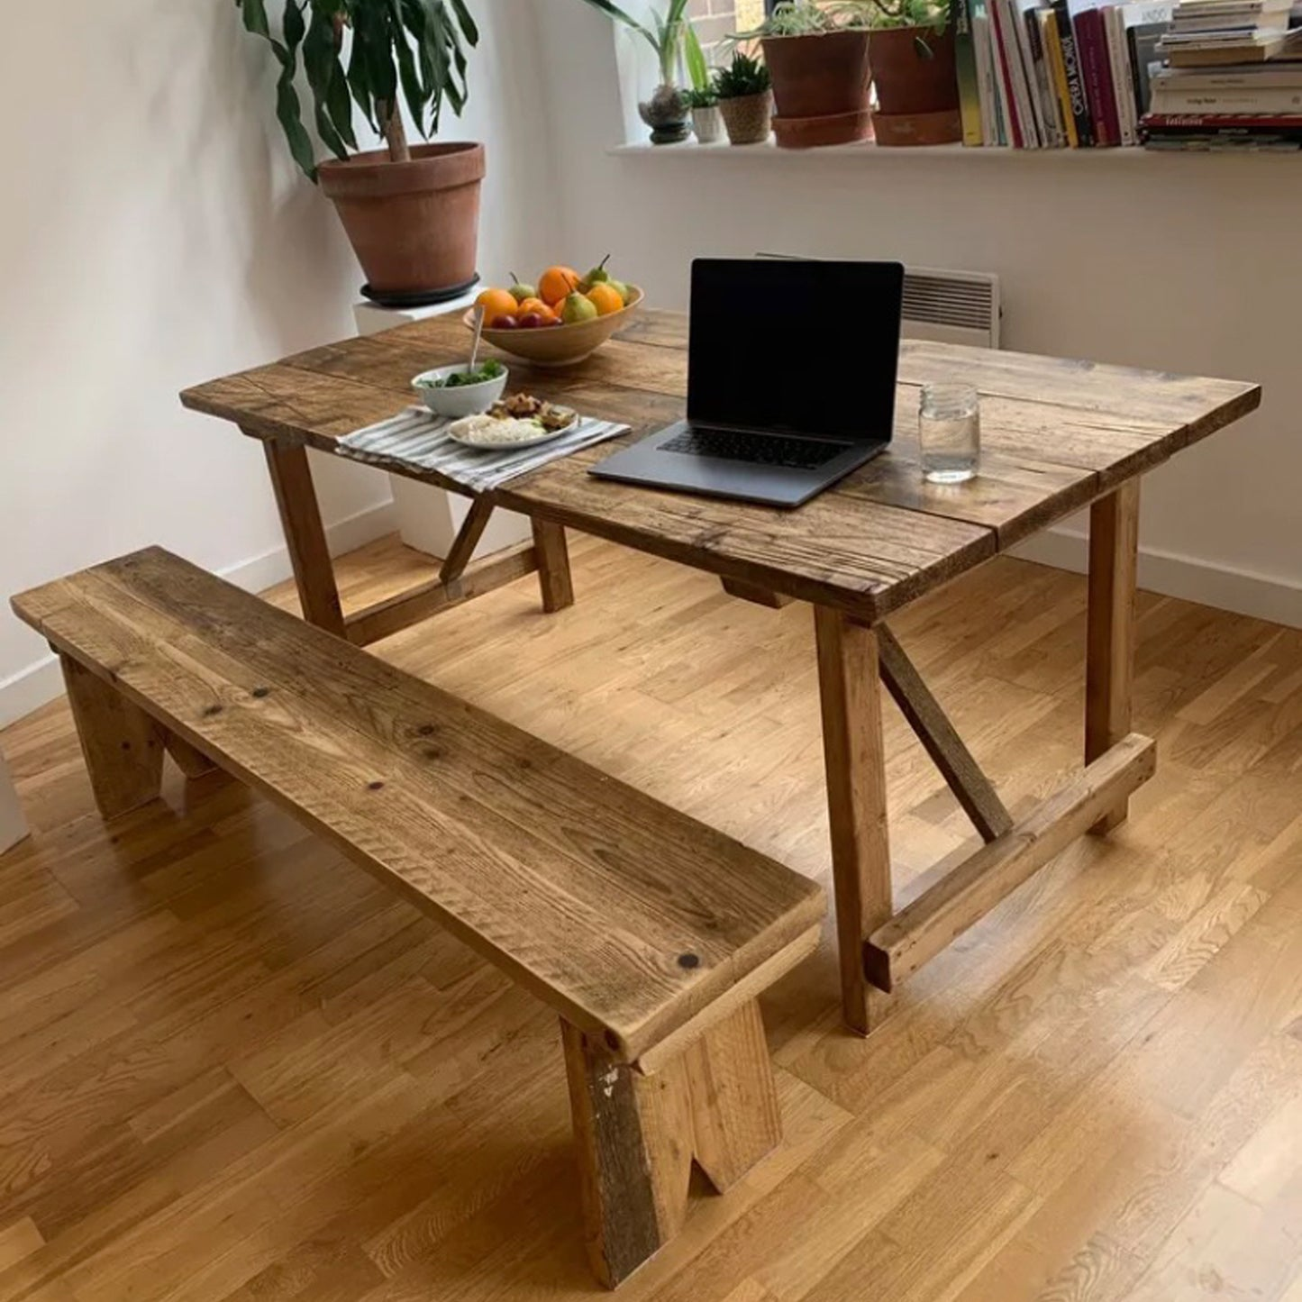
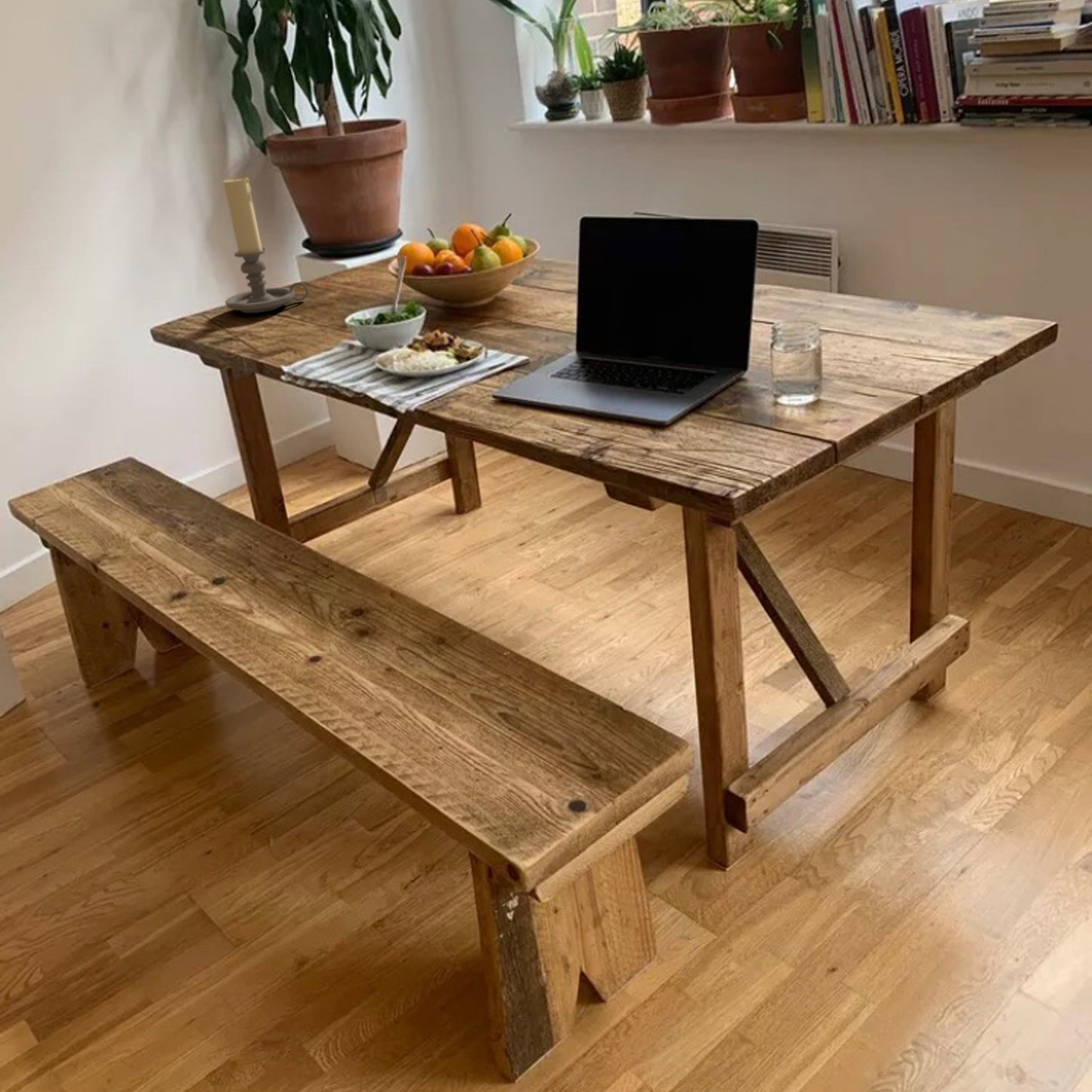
+ candle holder (255, 242)
